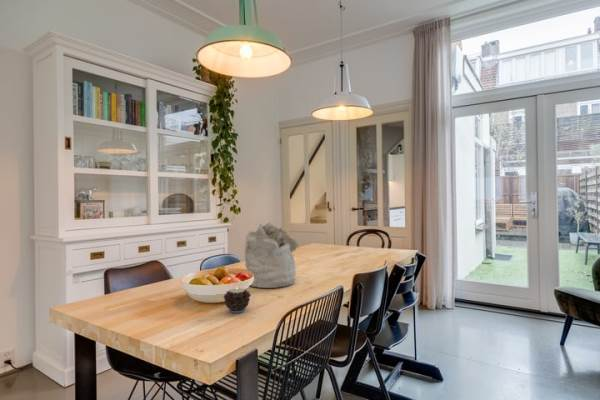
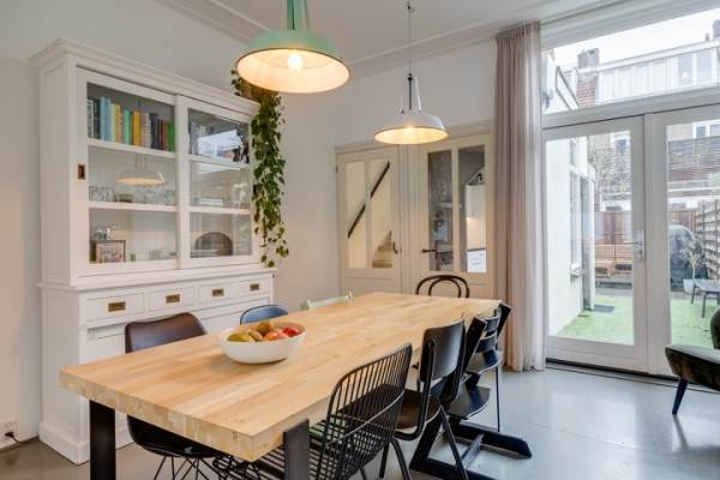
- candle (237, 298)
- mineral sample (272, 252)
